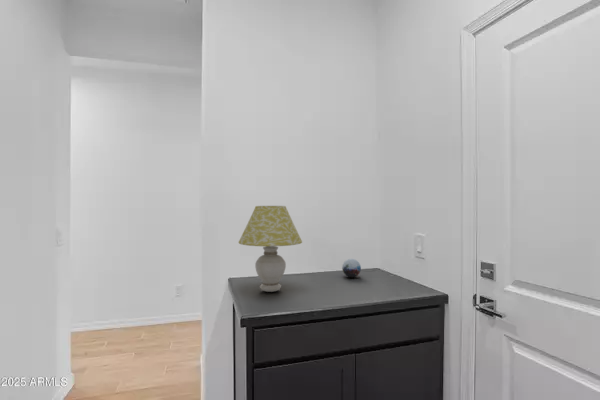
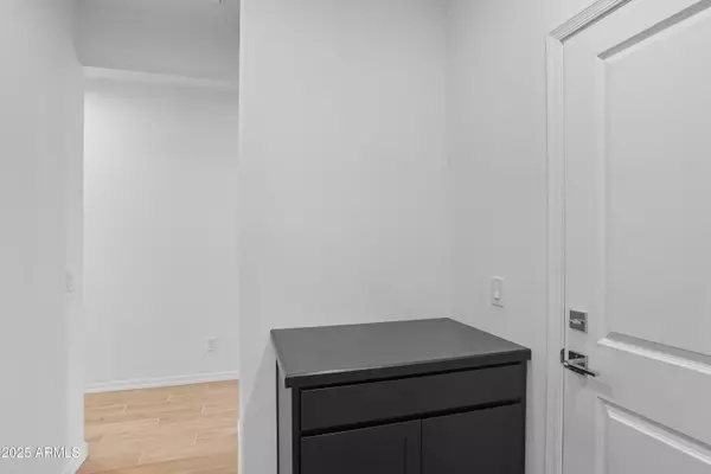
- decorative orb (351, 268)
- table lamp (270, 248)
